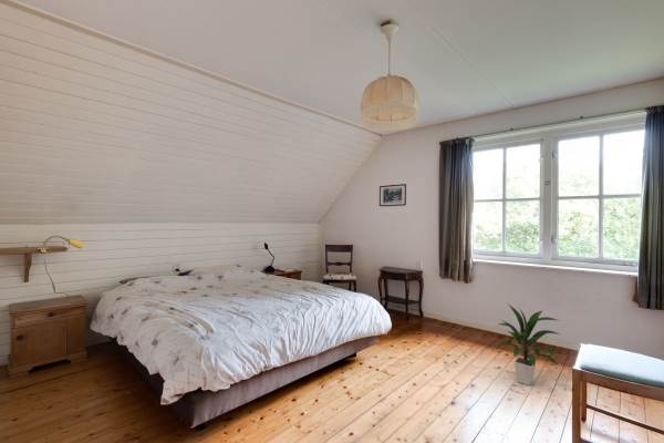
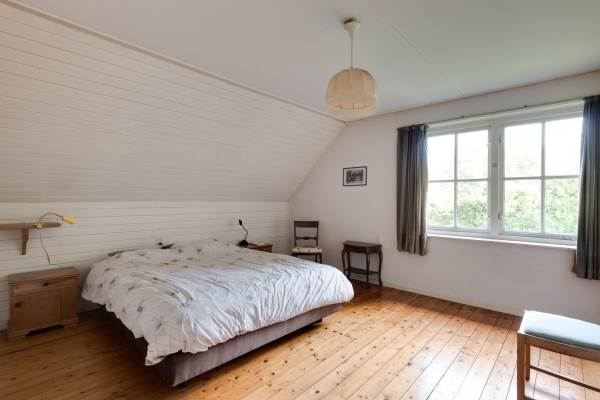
- indoor plant (527, 343)
